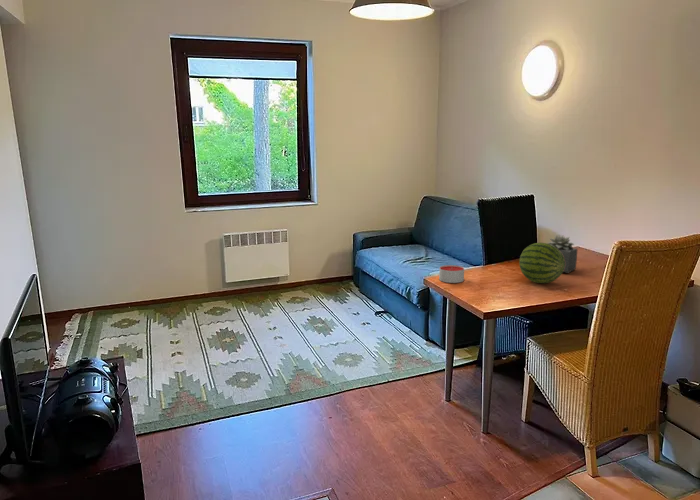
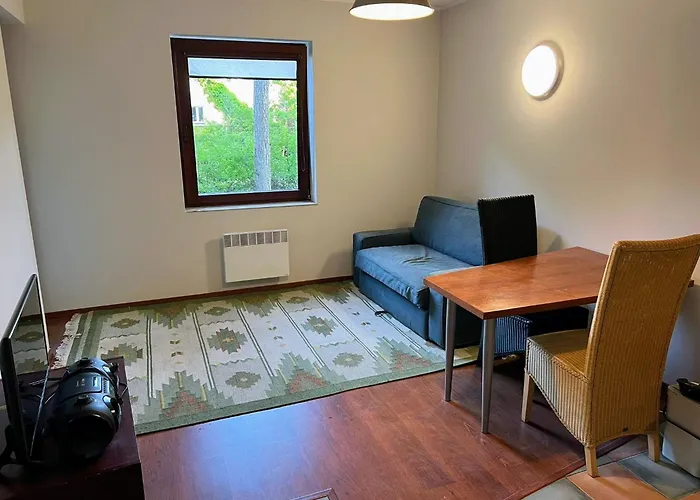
- fruit (541, 262)
- candle (451, 273)
- succulent plant (559, 250)
